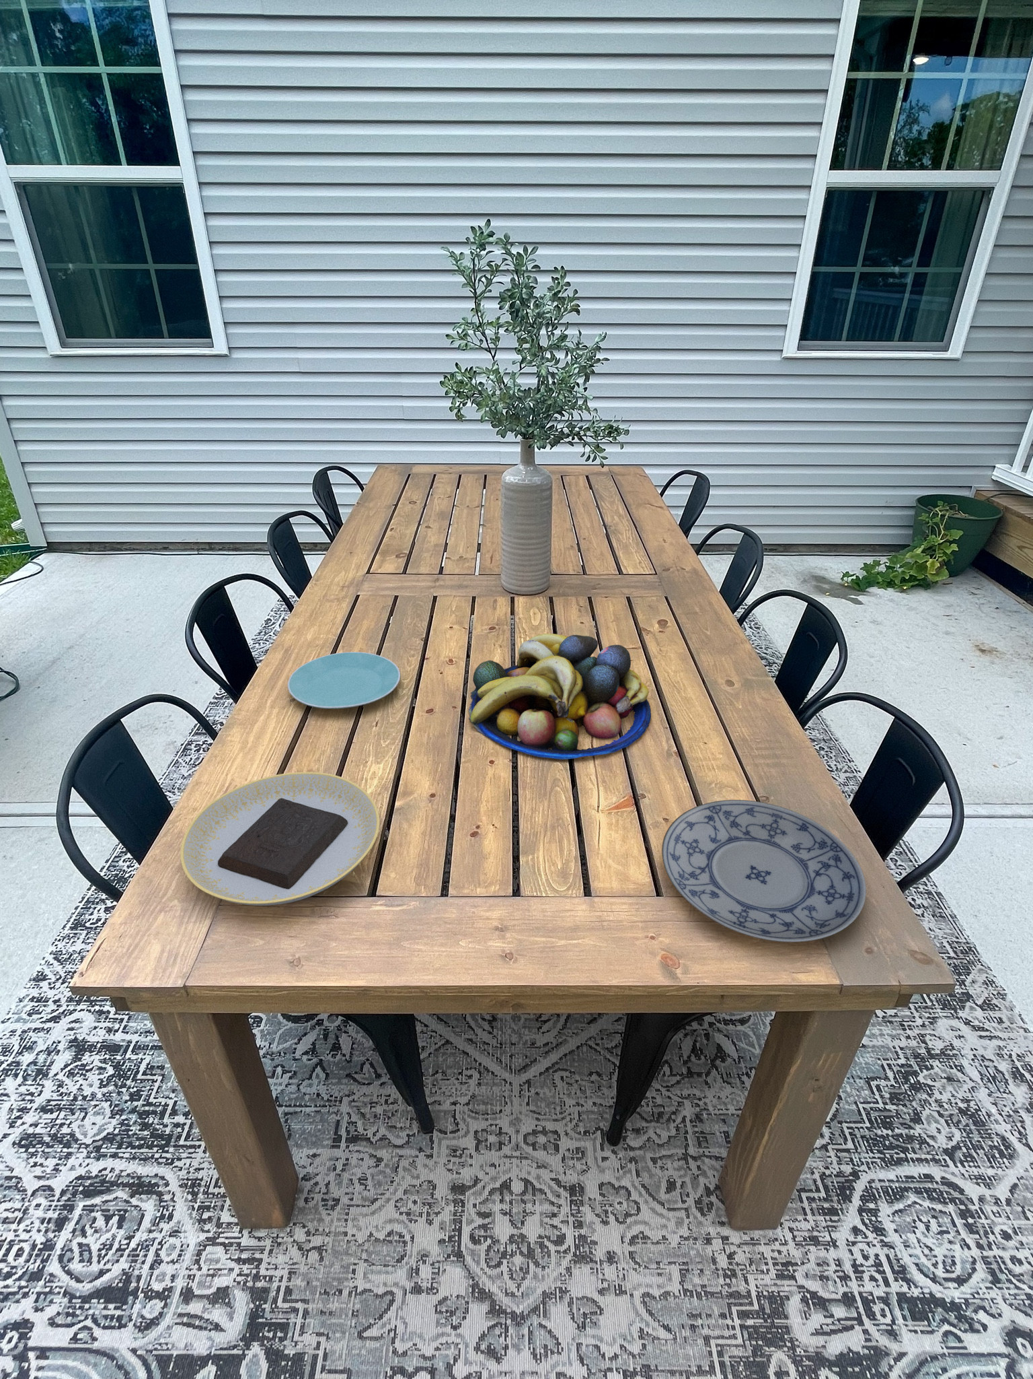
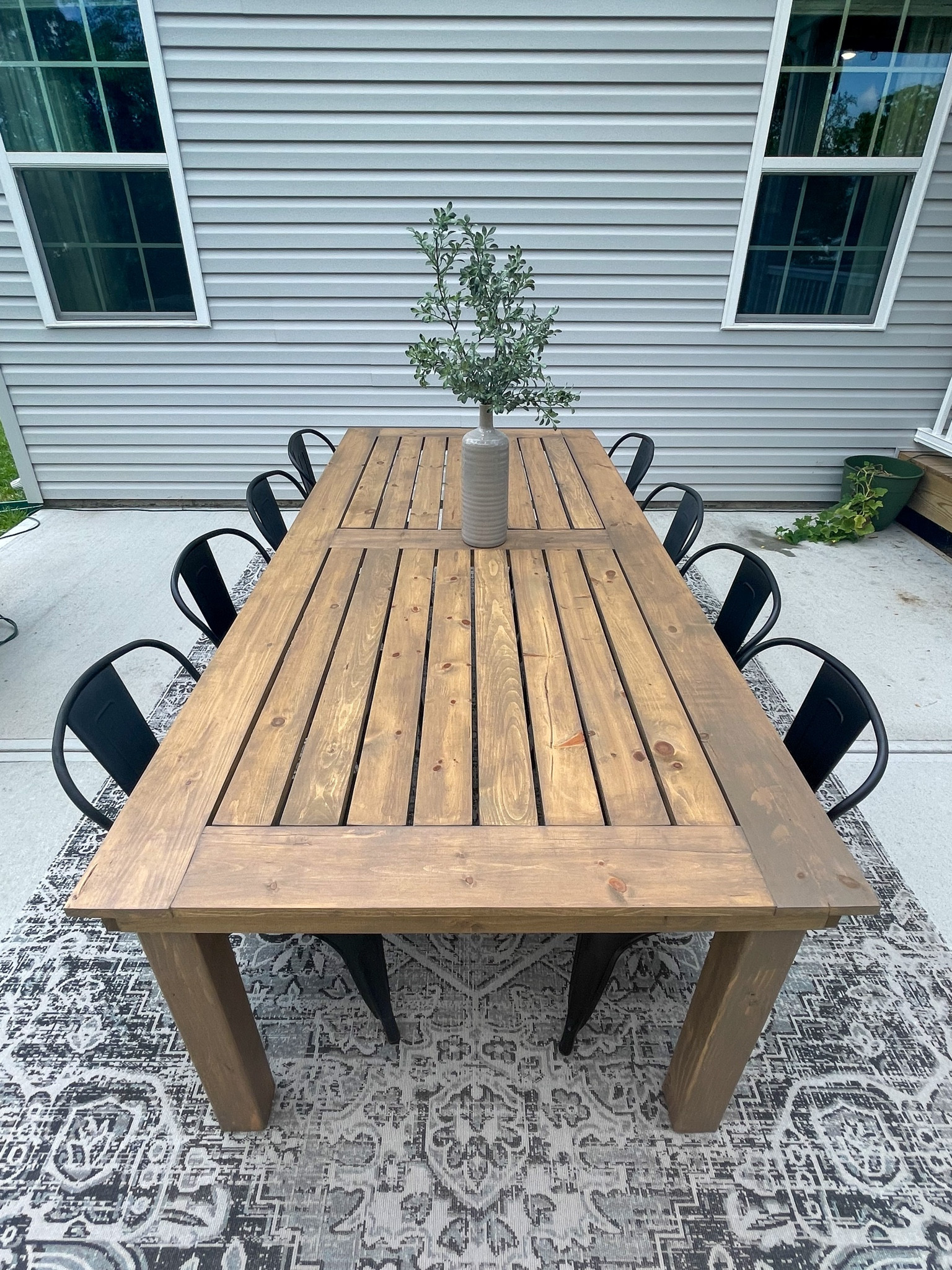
- plate (760, 870)
- plate (345, 683)
- fruit bowl (561, 681)
- plate (284, 842)
